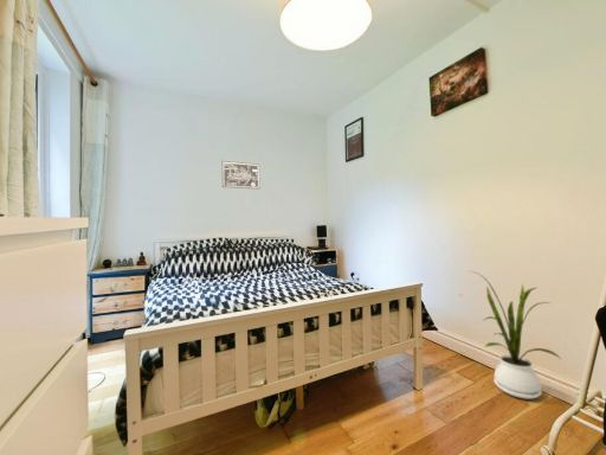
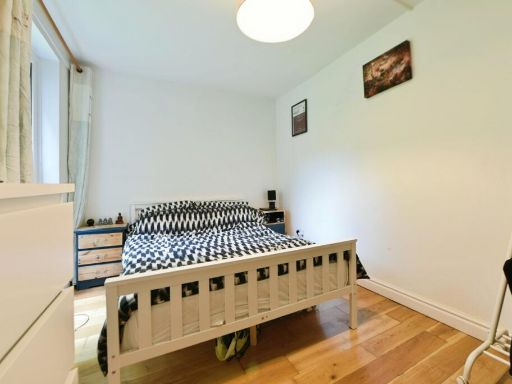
- house plant (509, 329)
- wall art (240, 175)
